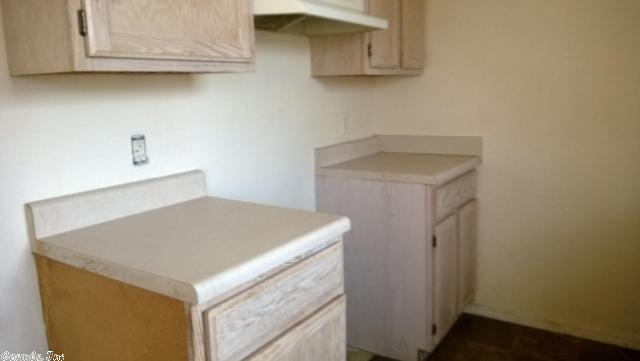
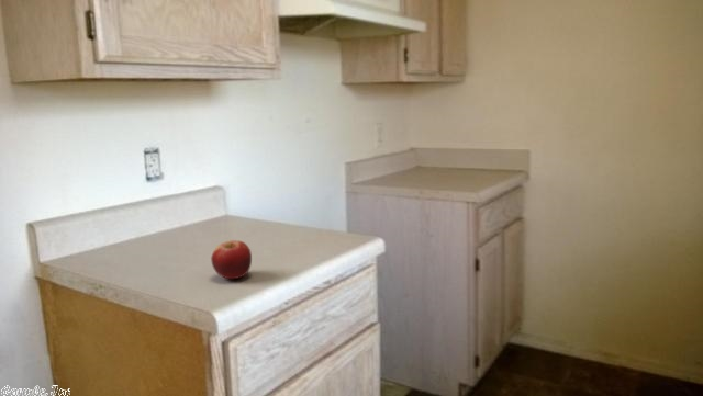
+ fruit (232, 259)
